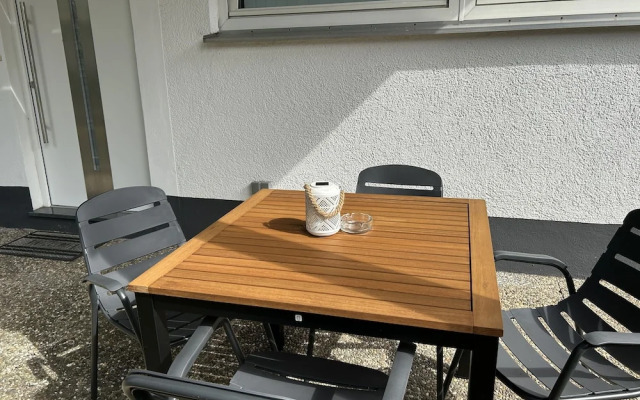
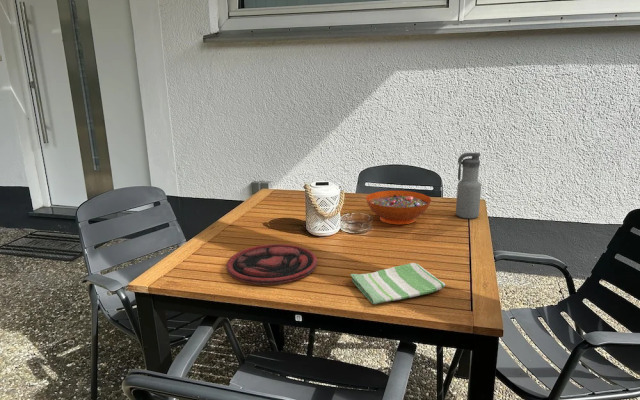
+ dish towel (396, 281)
+ plate (272, 261)
+ water bottle (468, 185)
+ decorative bowl (397, 208)
